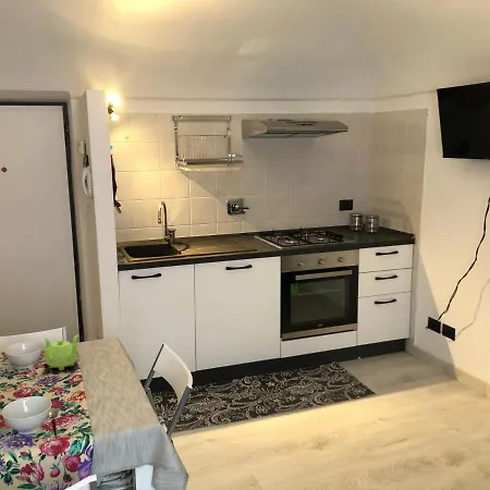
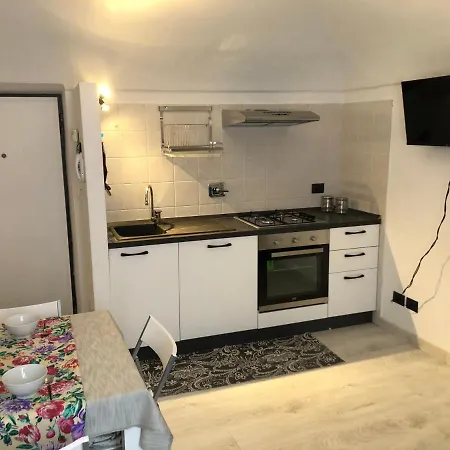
- teapot (60, 353)
